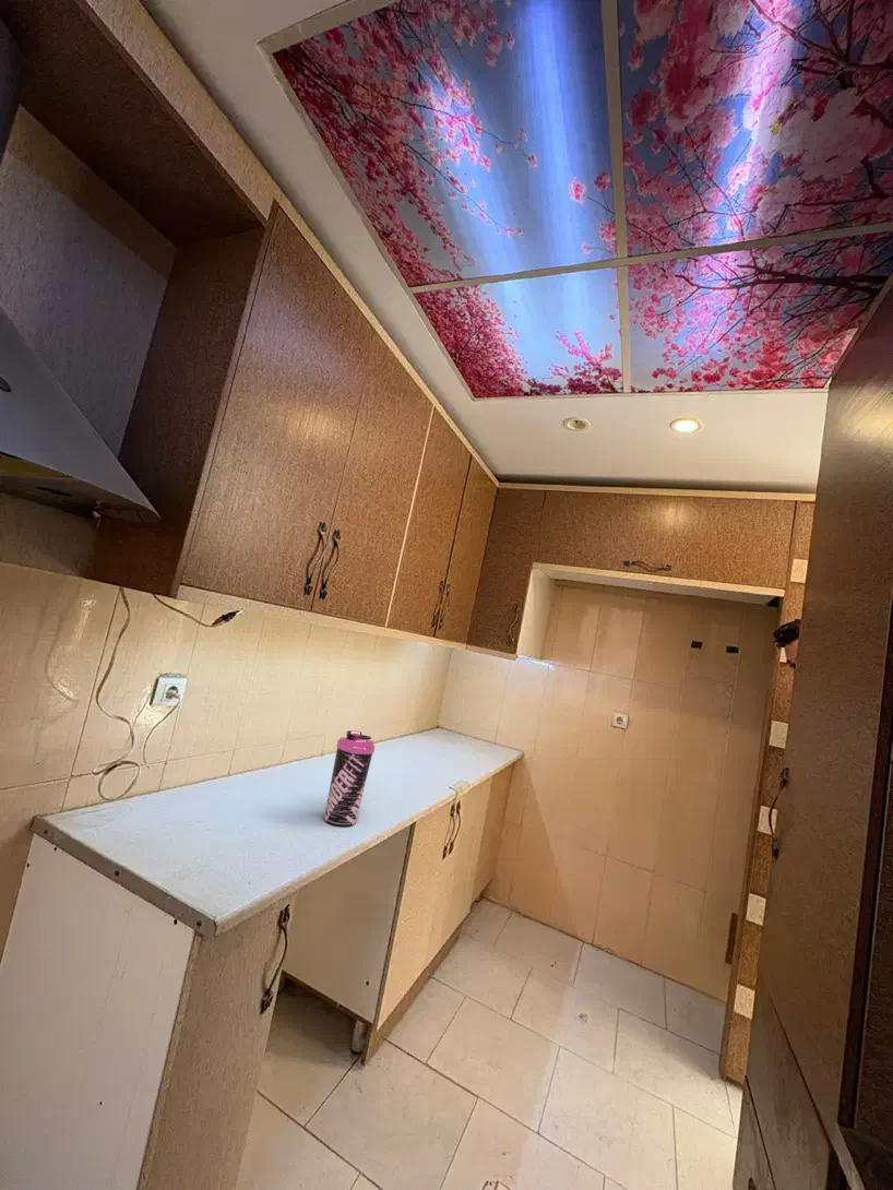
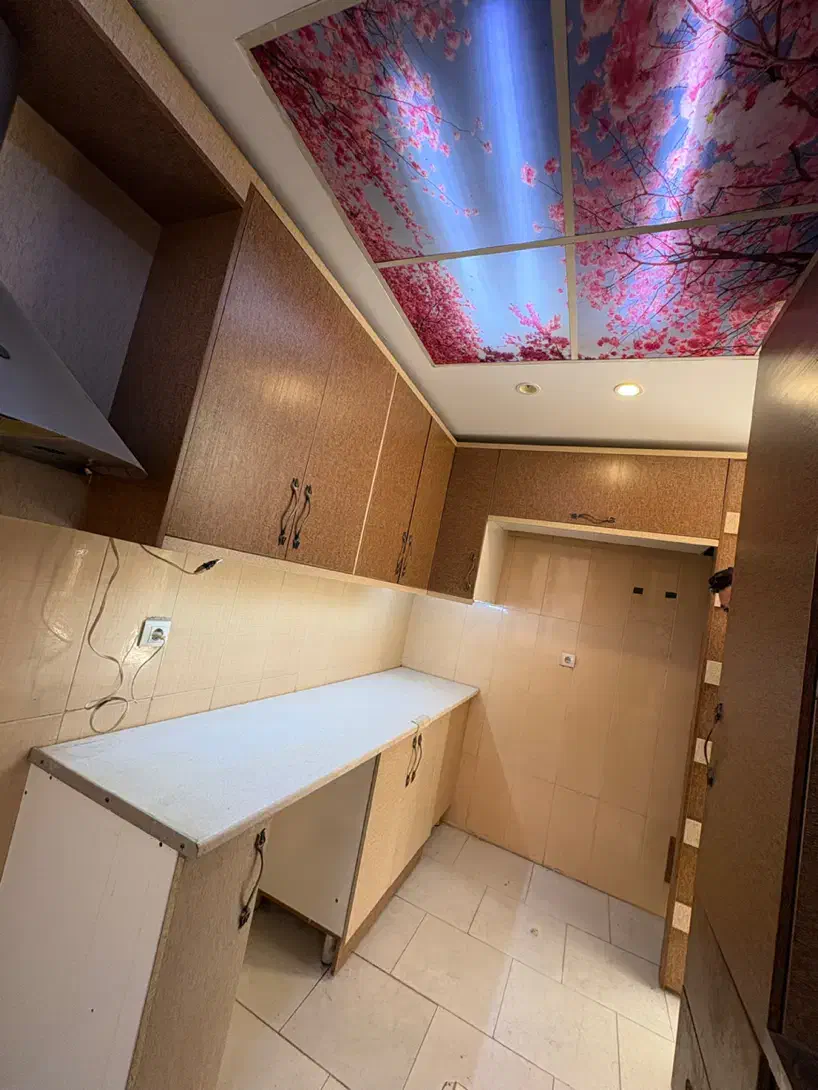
- water bottle (349, 776)
